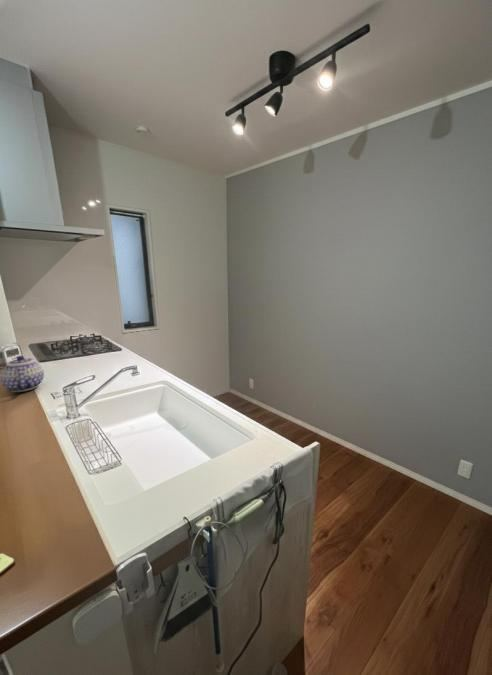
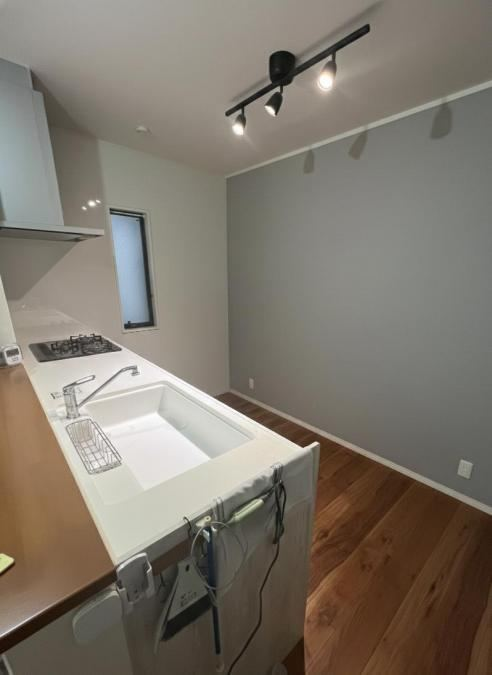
- teapot (22, 371)
